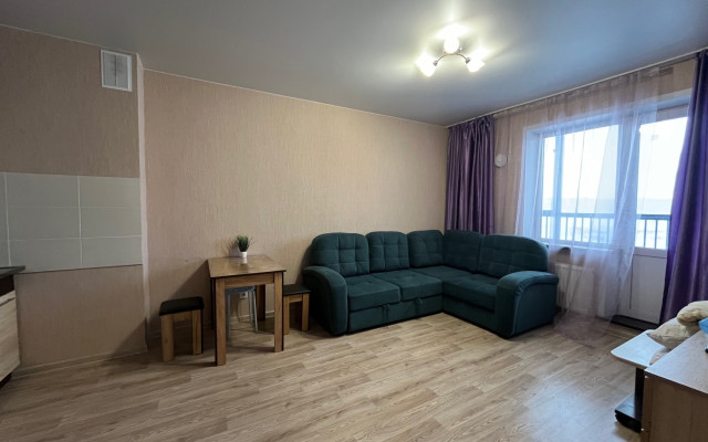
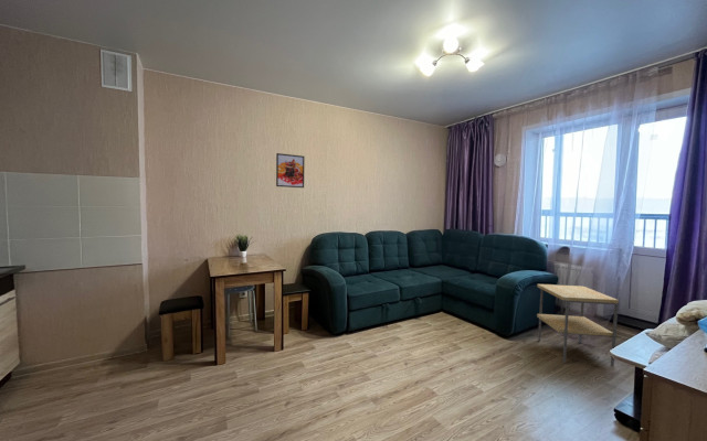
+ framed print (291, 171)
+ side table (572, 321)
